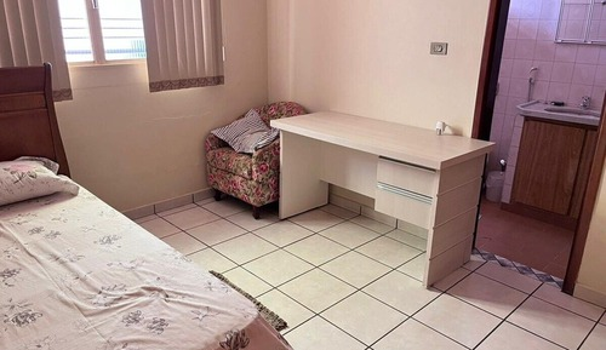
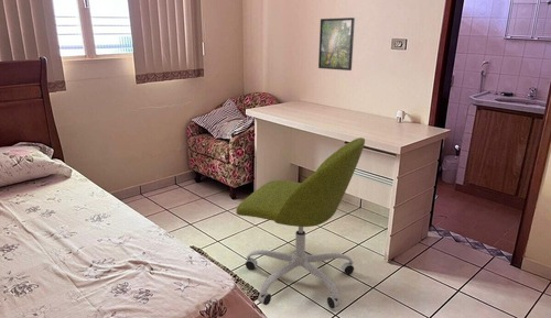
+ office chair (299, 210)
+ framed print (335, 44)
